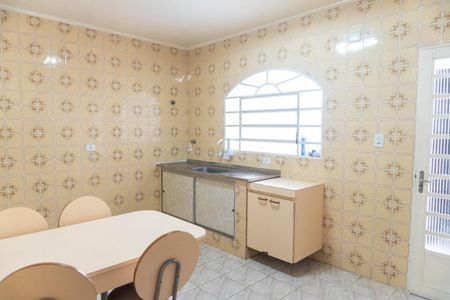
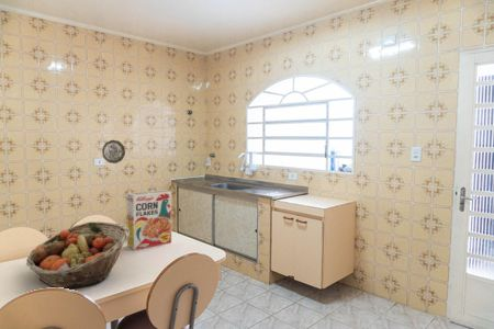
+ decorative plate (113, 151)
+ cereal box (149, 218)
+ fruit basket (80, 251)
